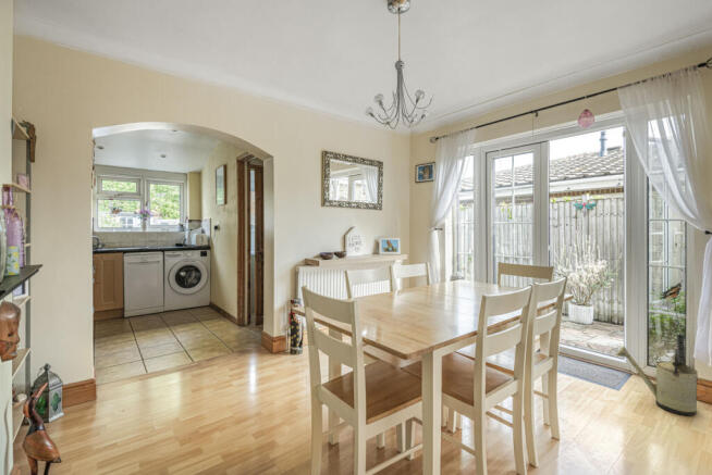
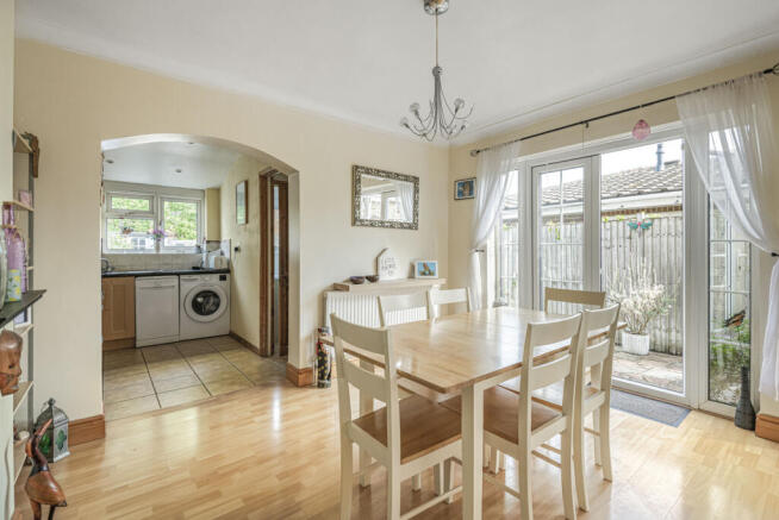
- watering can (658, 375)
